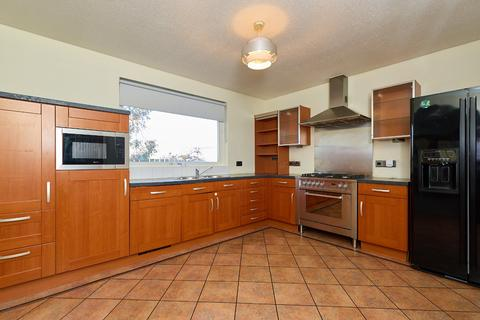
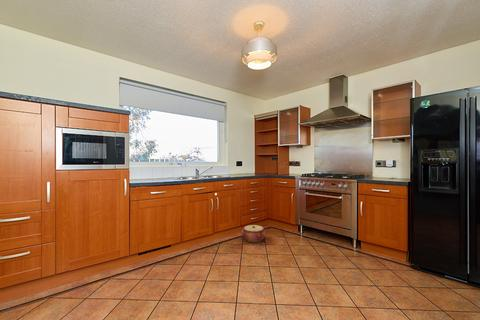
+ woven basket (253, 232)
